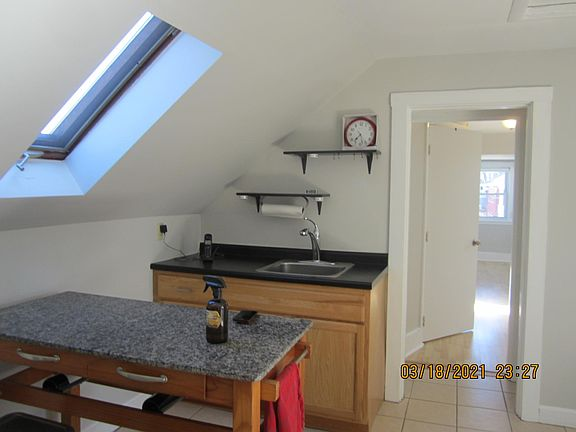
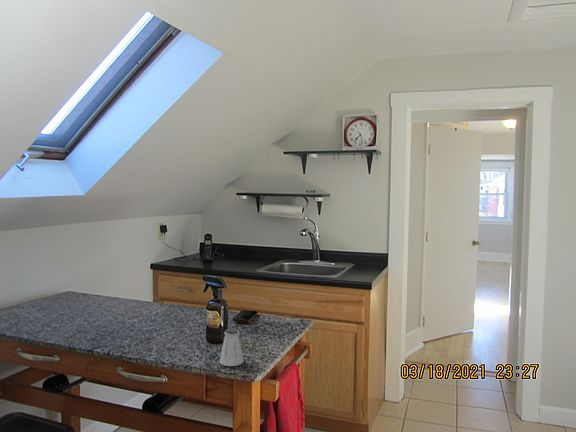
+ saltshaker (231, 345)
